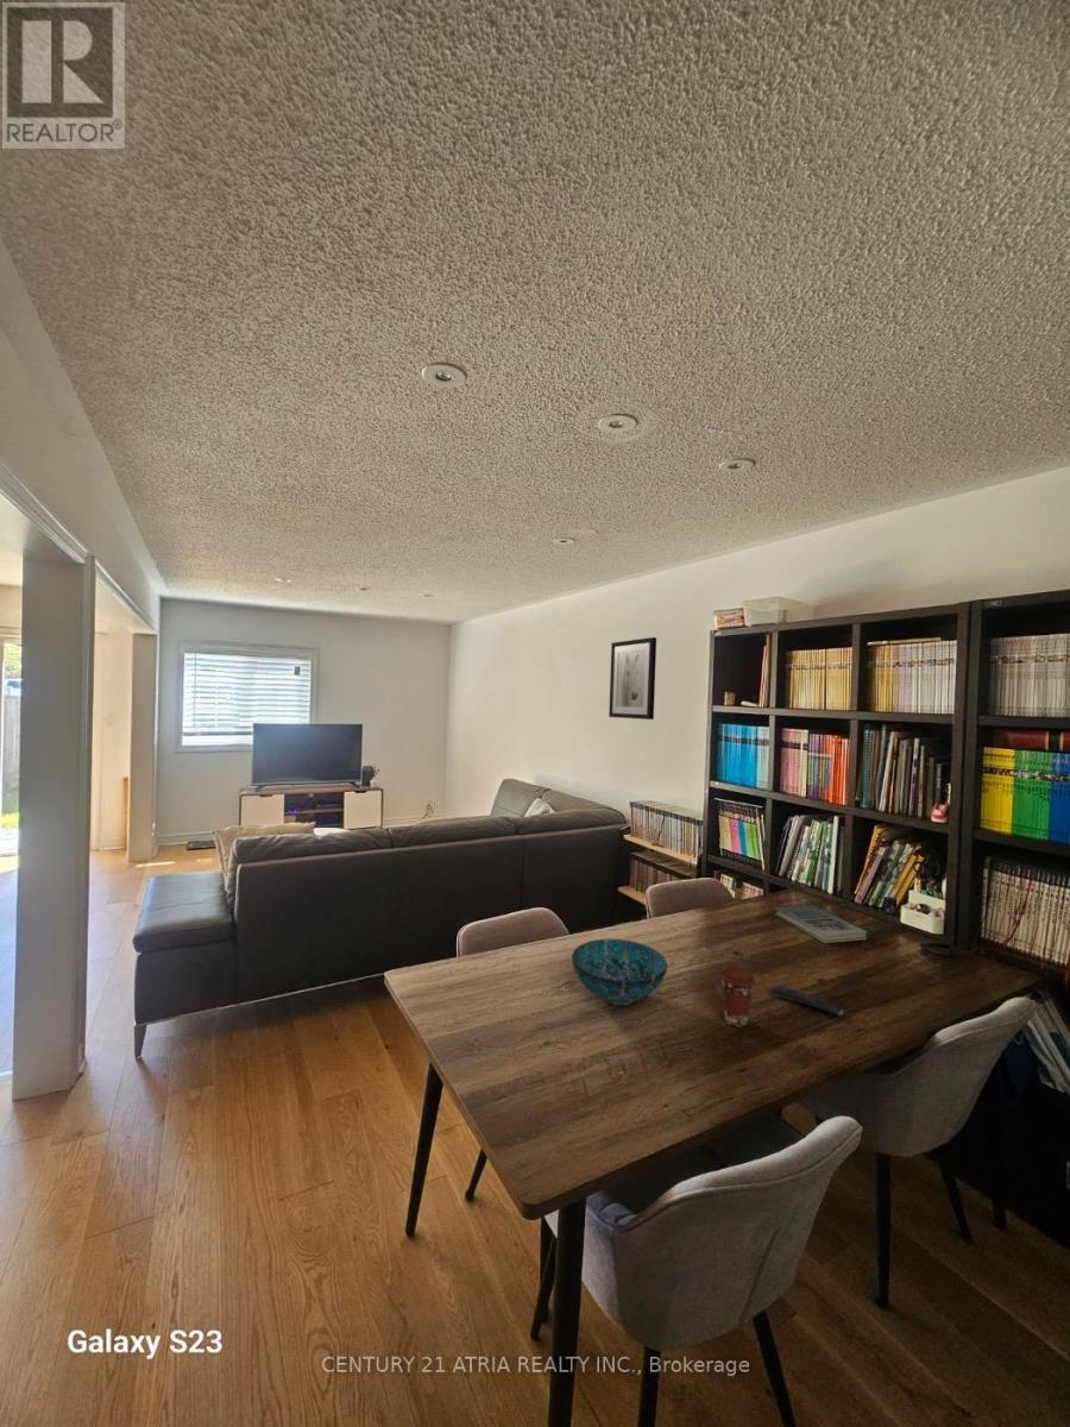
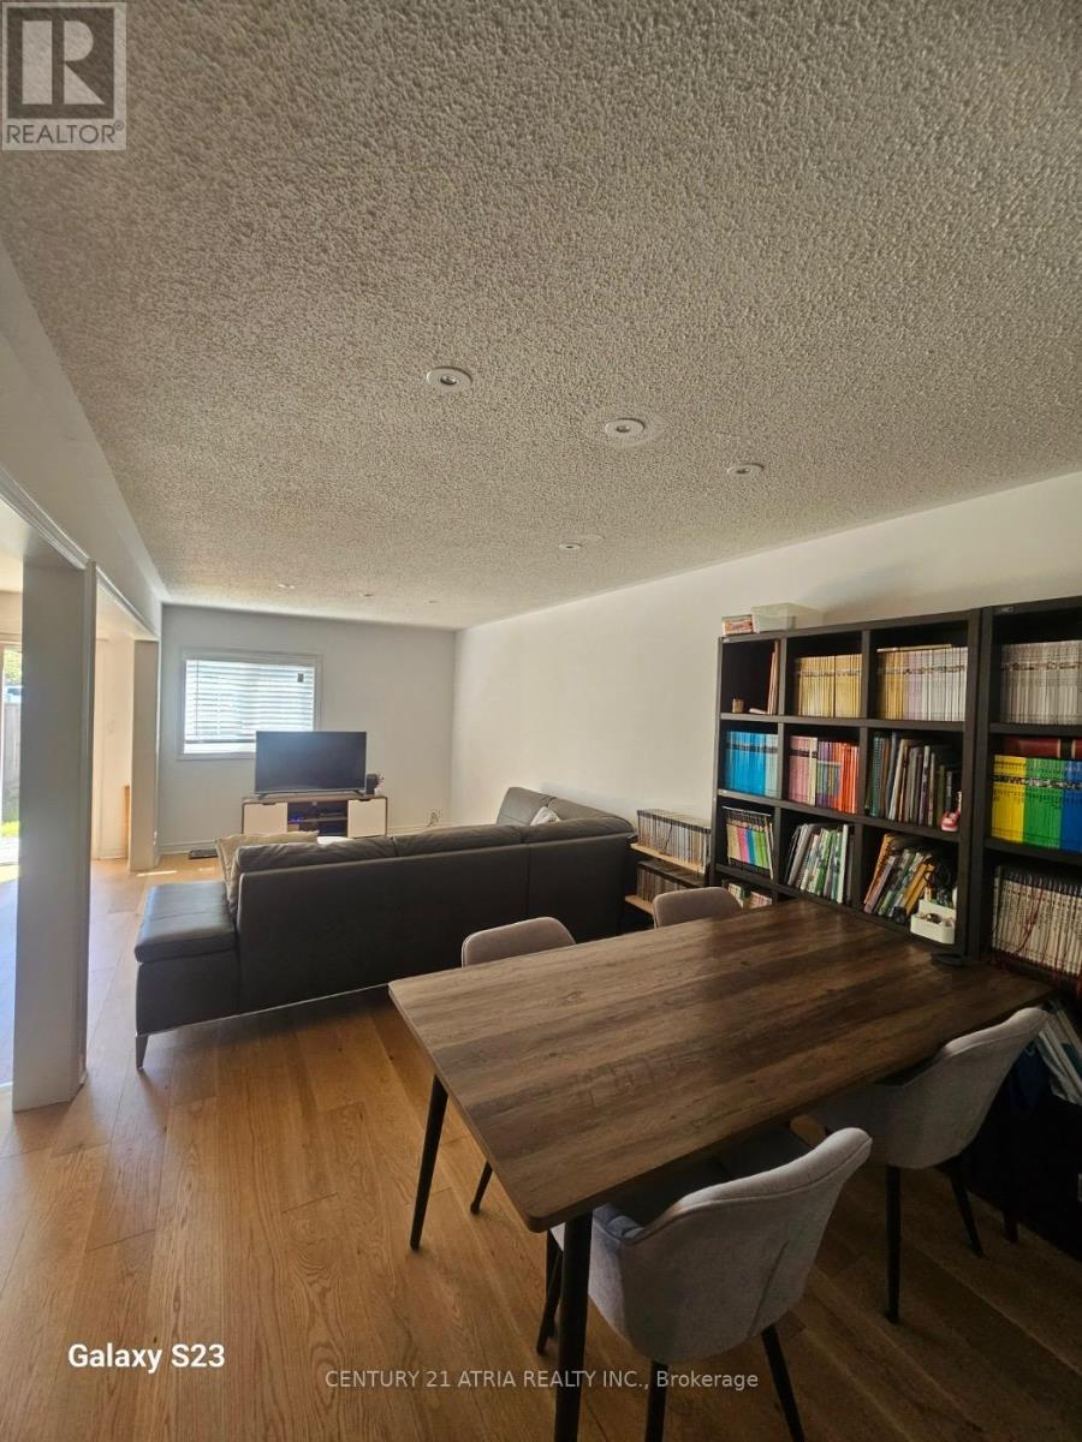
- book (819, 922)
- decorative bowl (618, 976)
- remote control (806, 1000)
- coffee cup (736, 997)
- wall art (631, 679)
